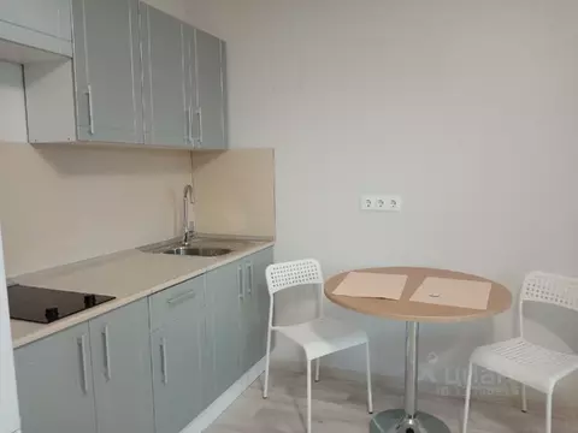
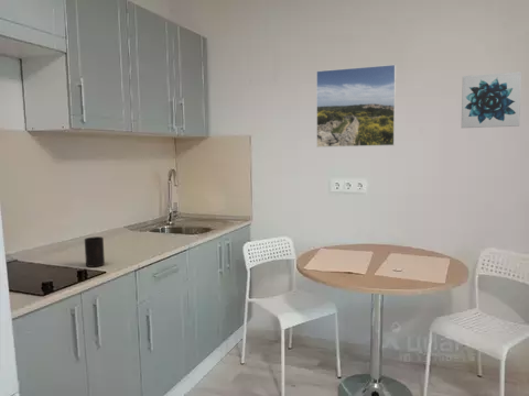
+ cup (94, 251)
+ wall art (490, 100)
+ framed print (354, 107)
